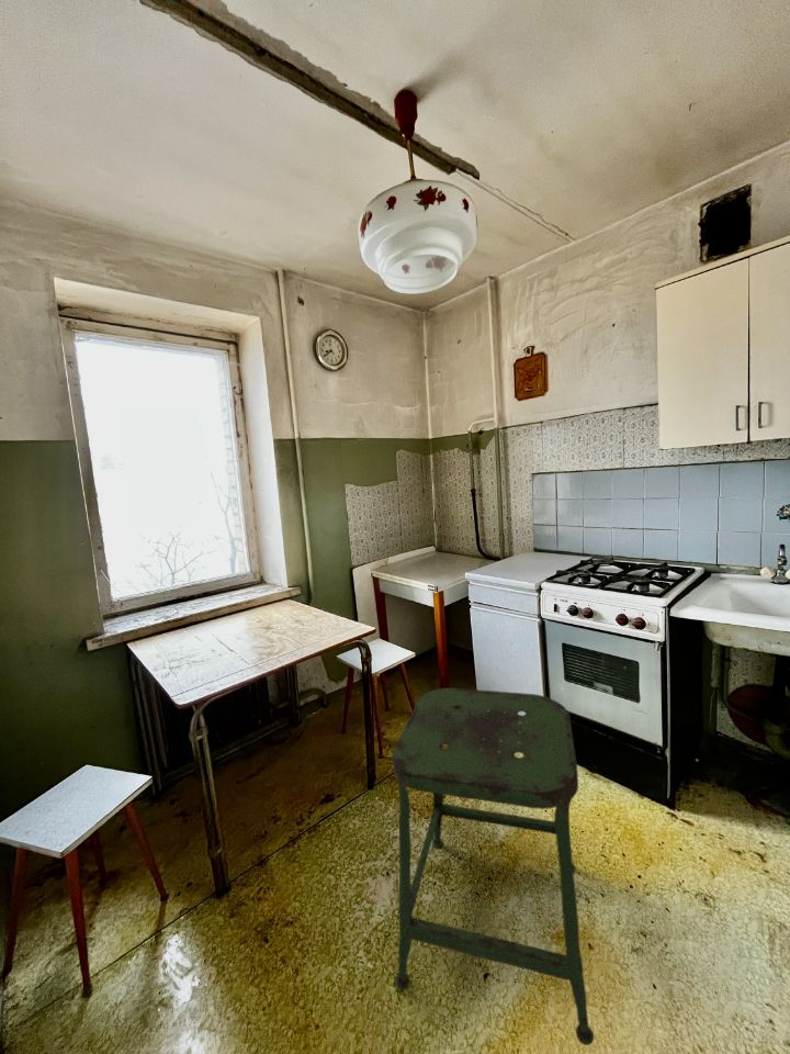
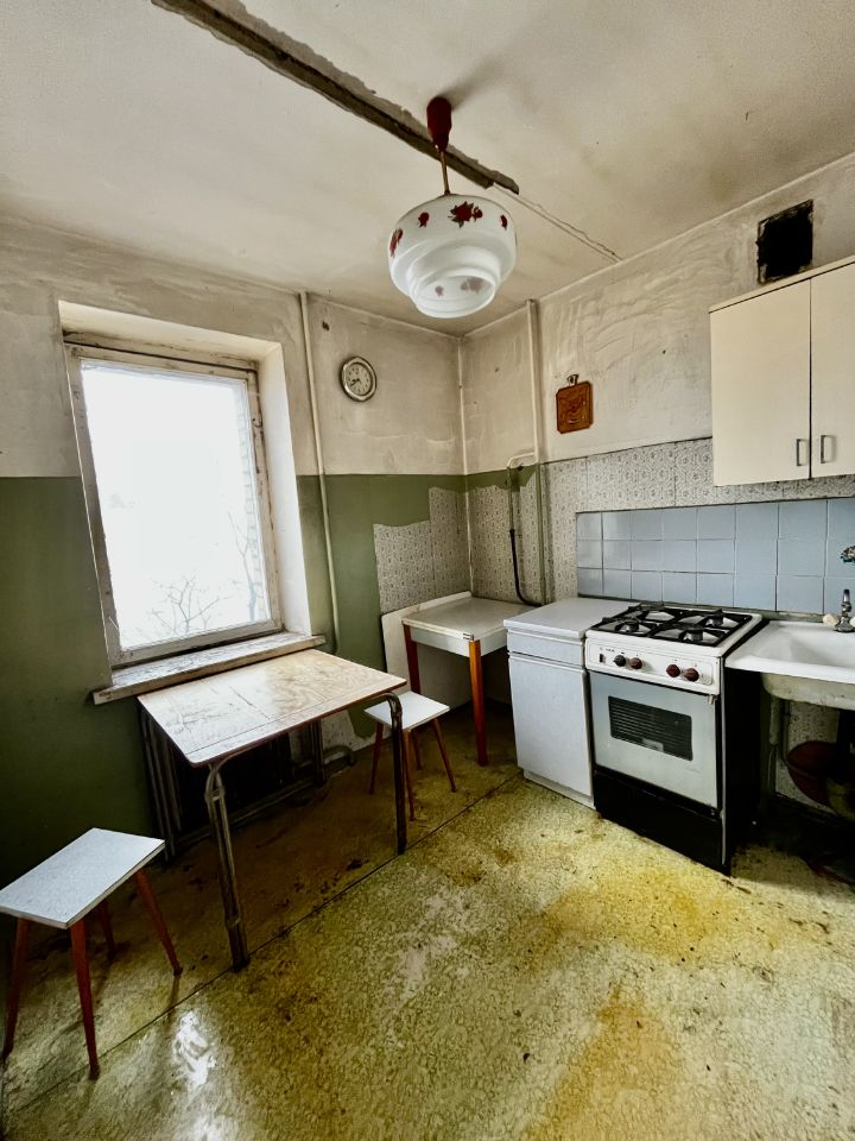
- stool (489, 822)
